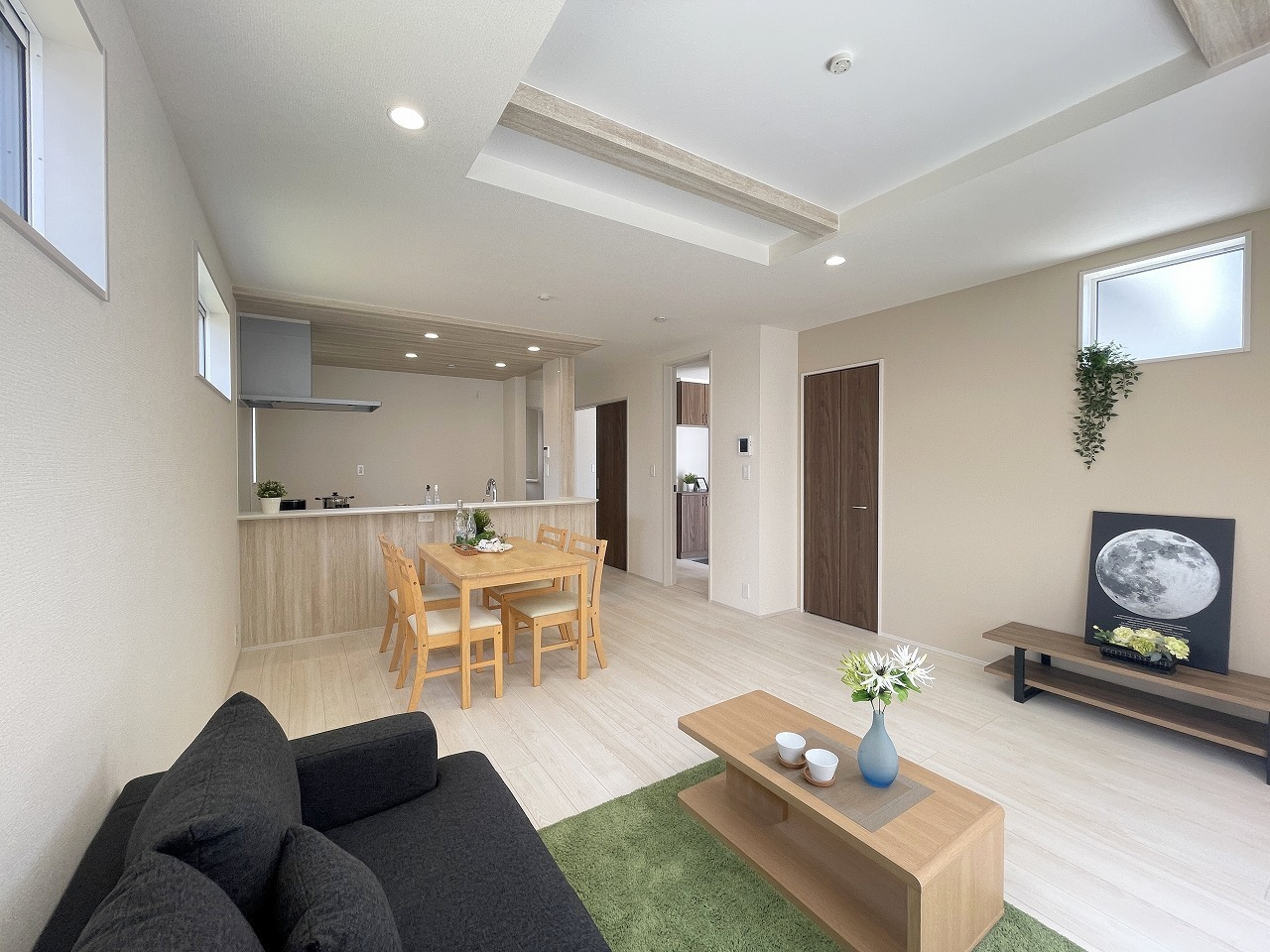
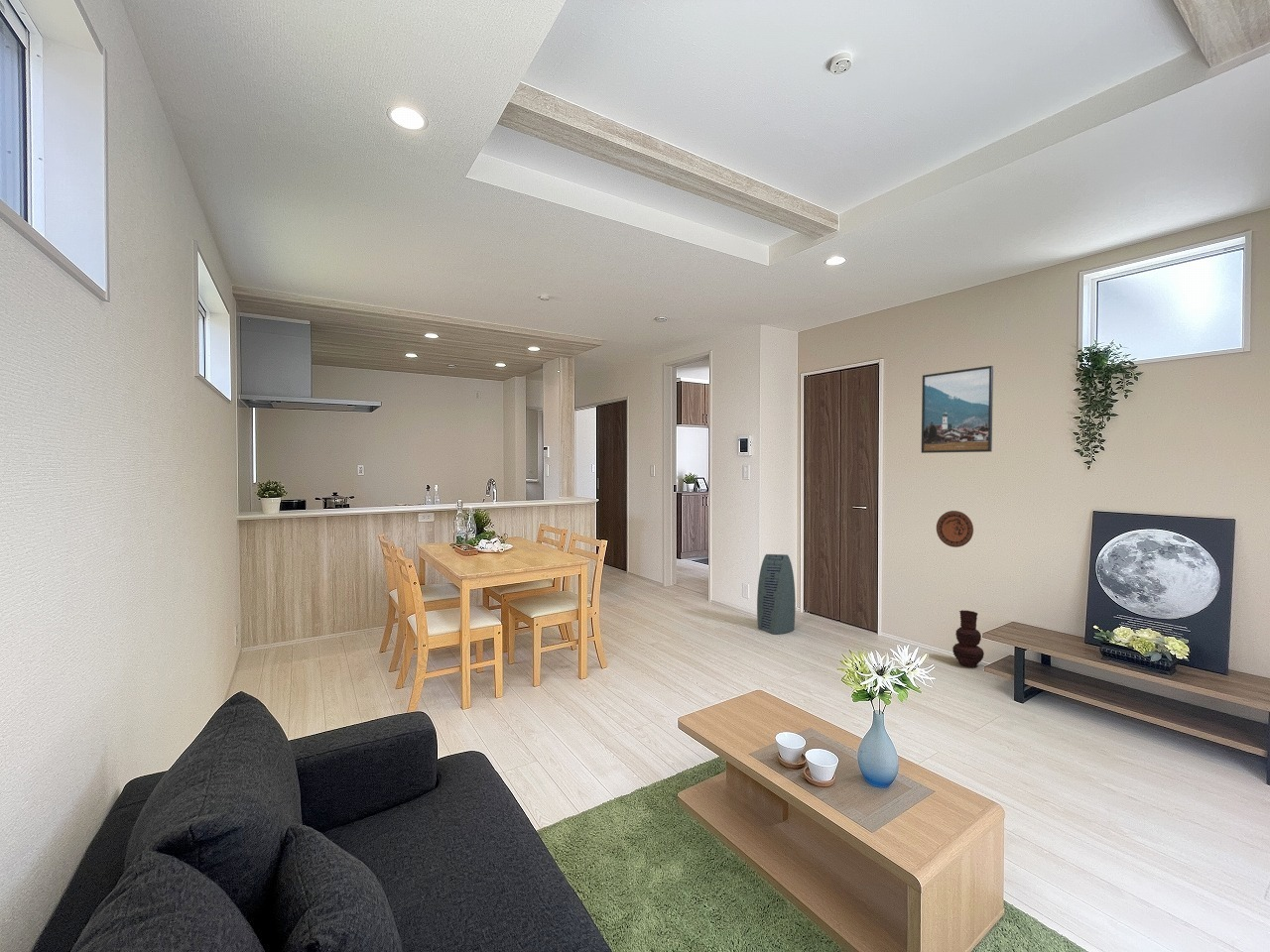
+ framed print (954, 412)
+ air purifier (776, 591)
+ decorative plate (954, 529)
+ vase (967, 638)
